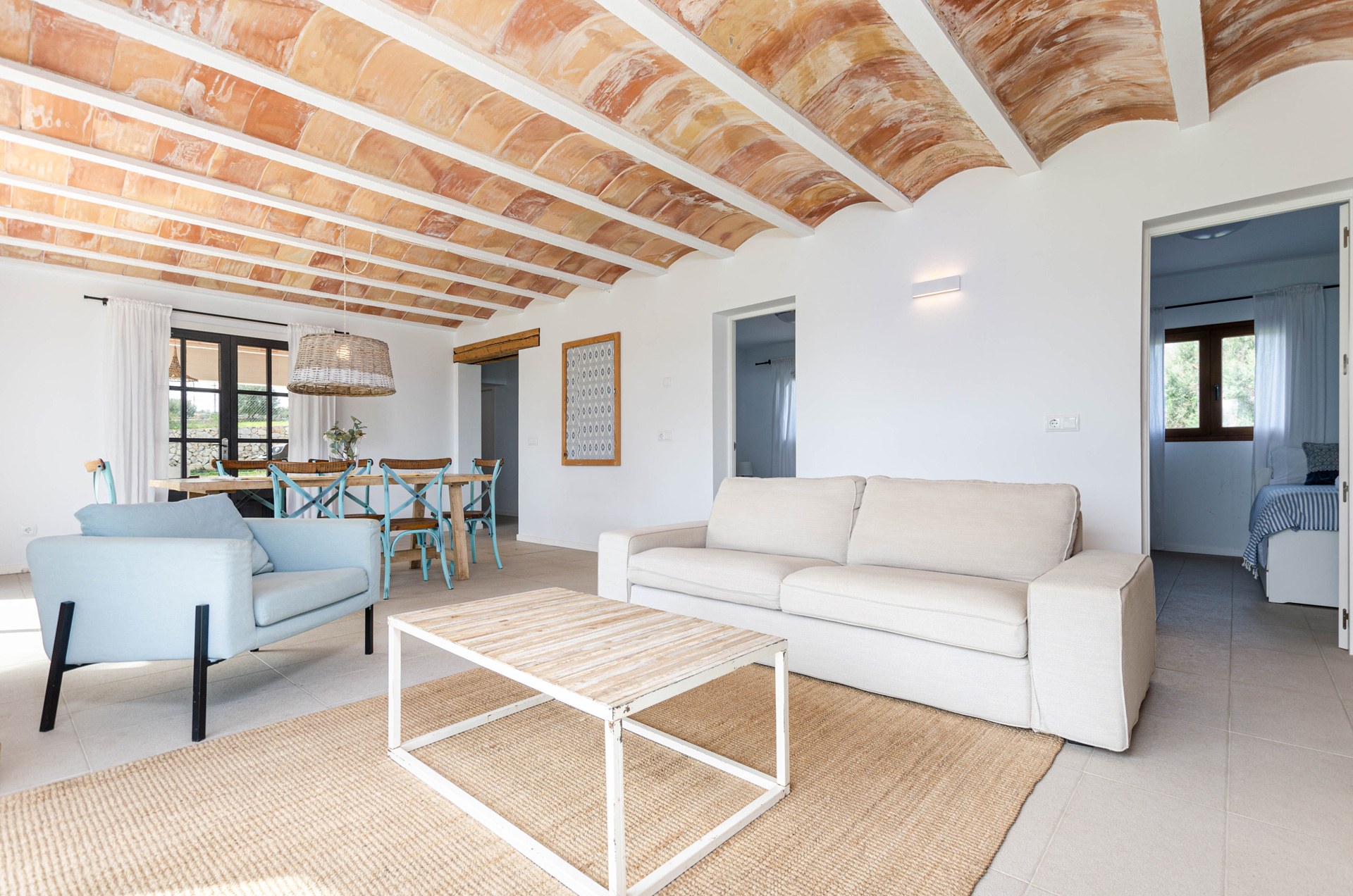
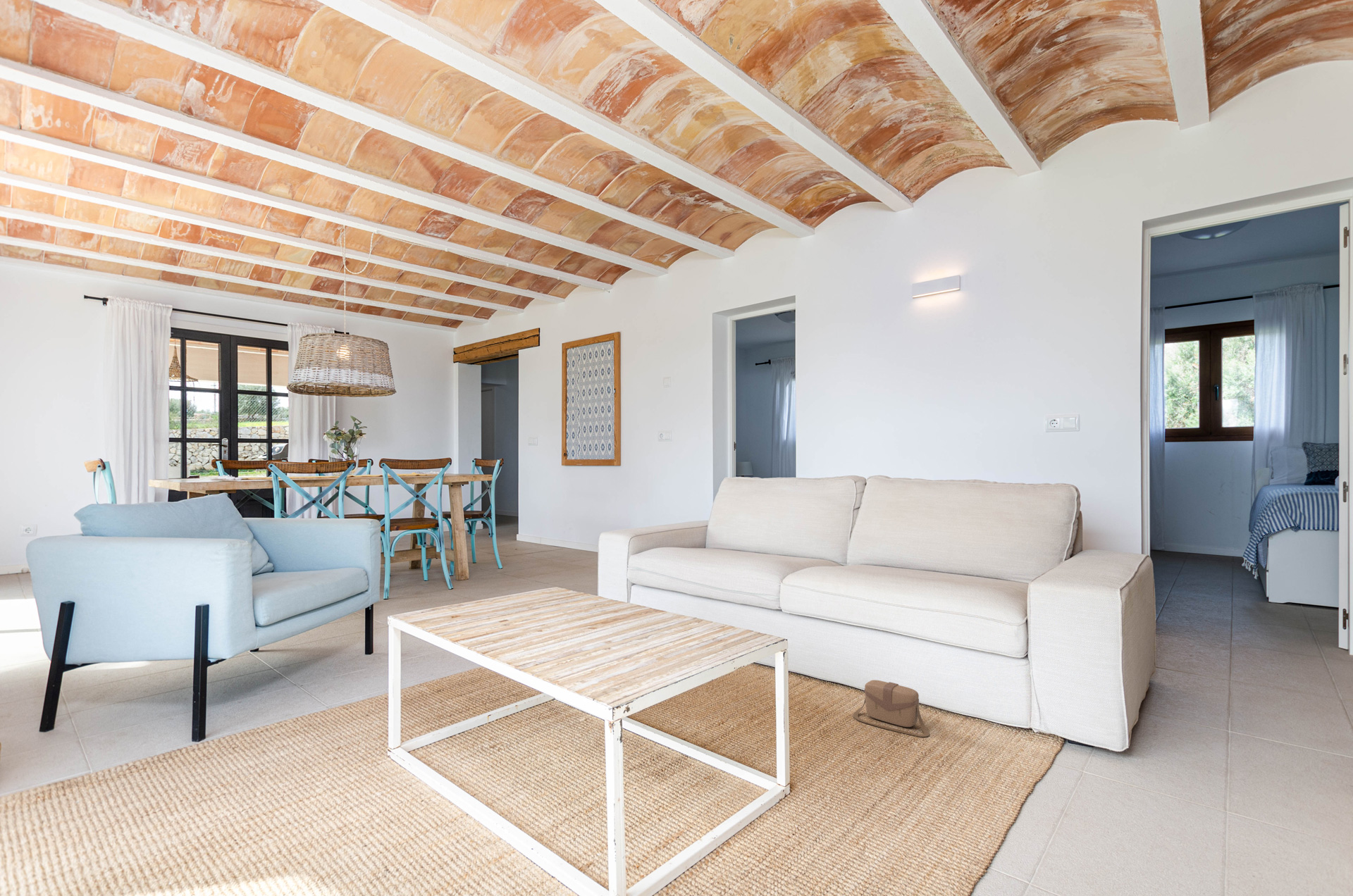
+ saddlebag (891, 705)
